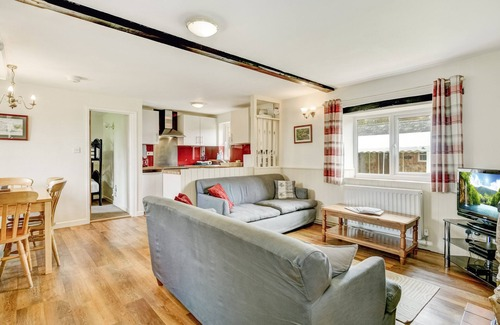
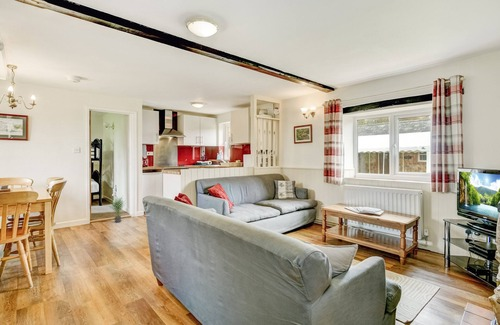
+ potted plant (116, 208)
